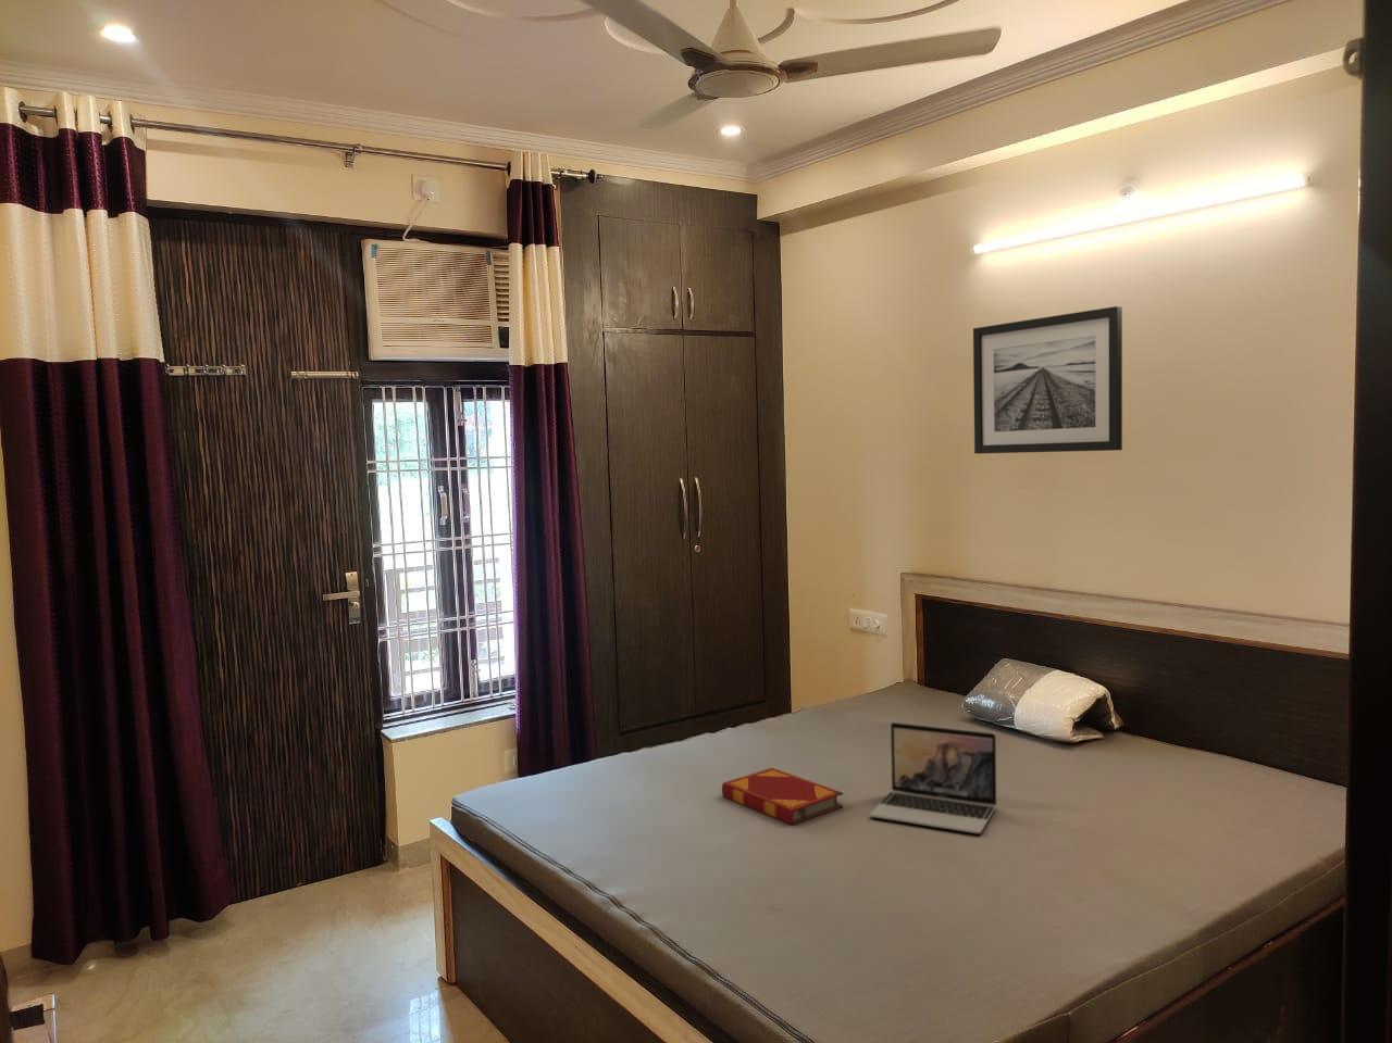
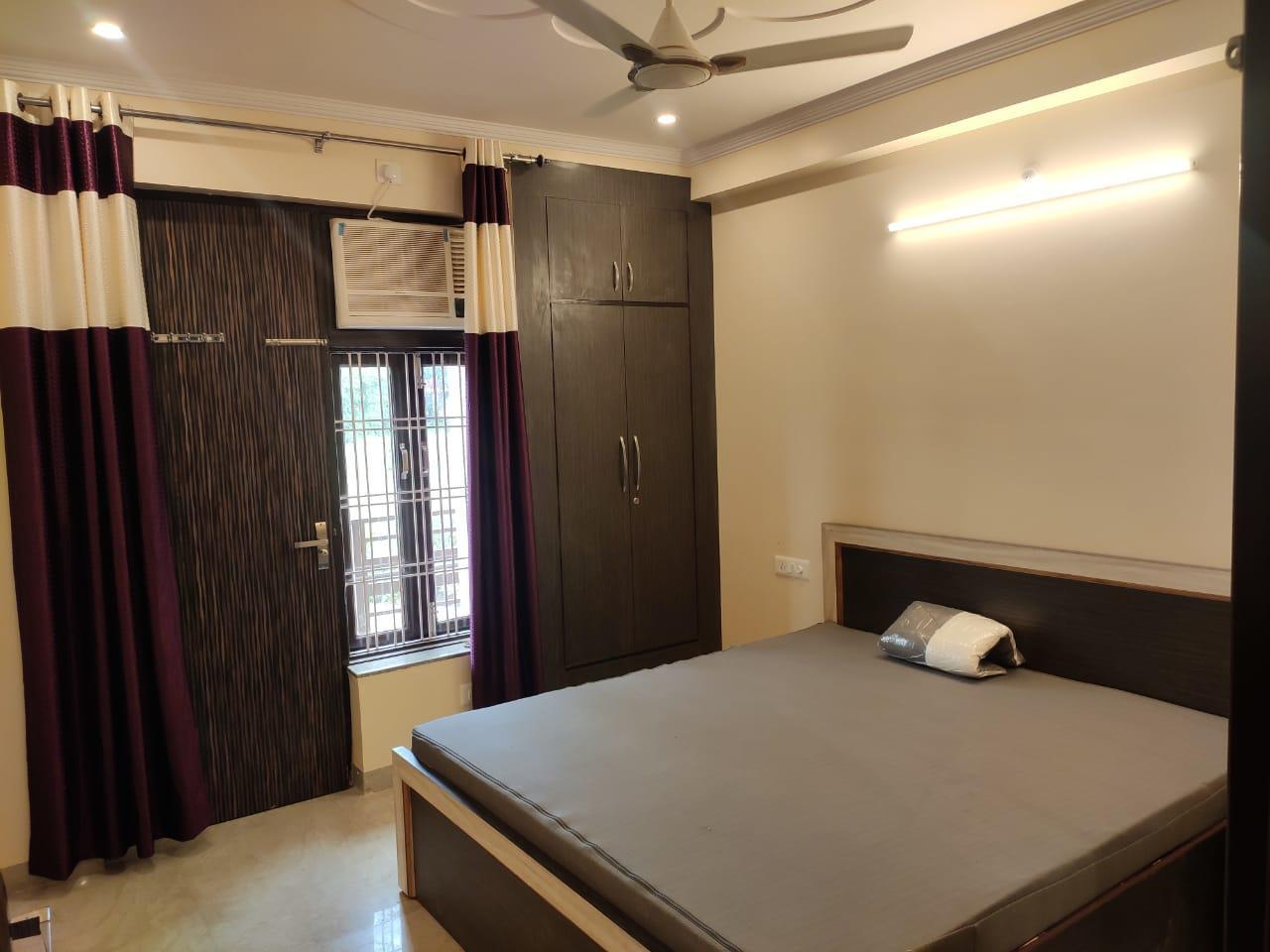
- laptop (933, 775)
- hardback book (780, 794)
- wall art (1043, 385)
